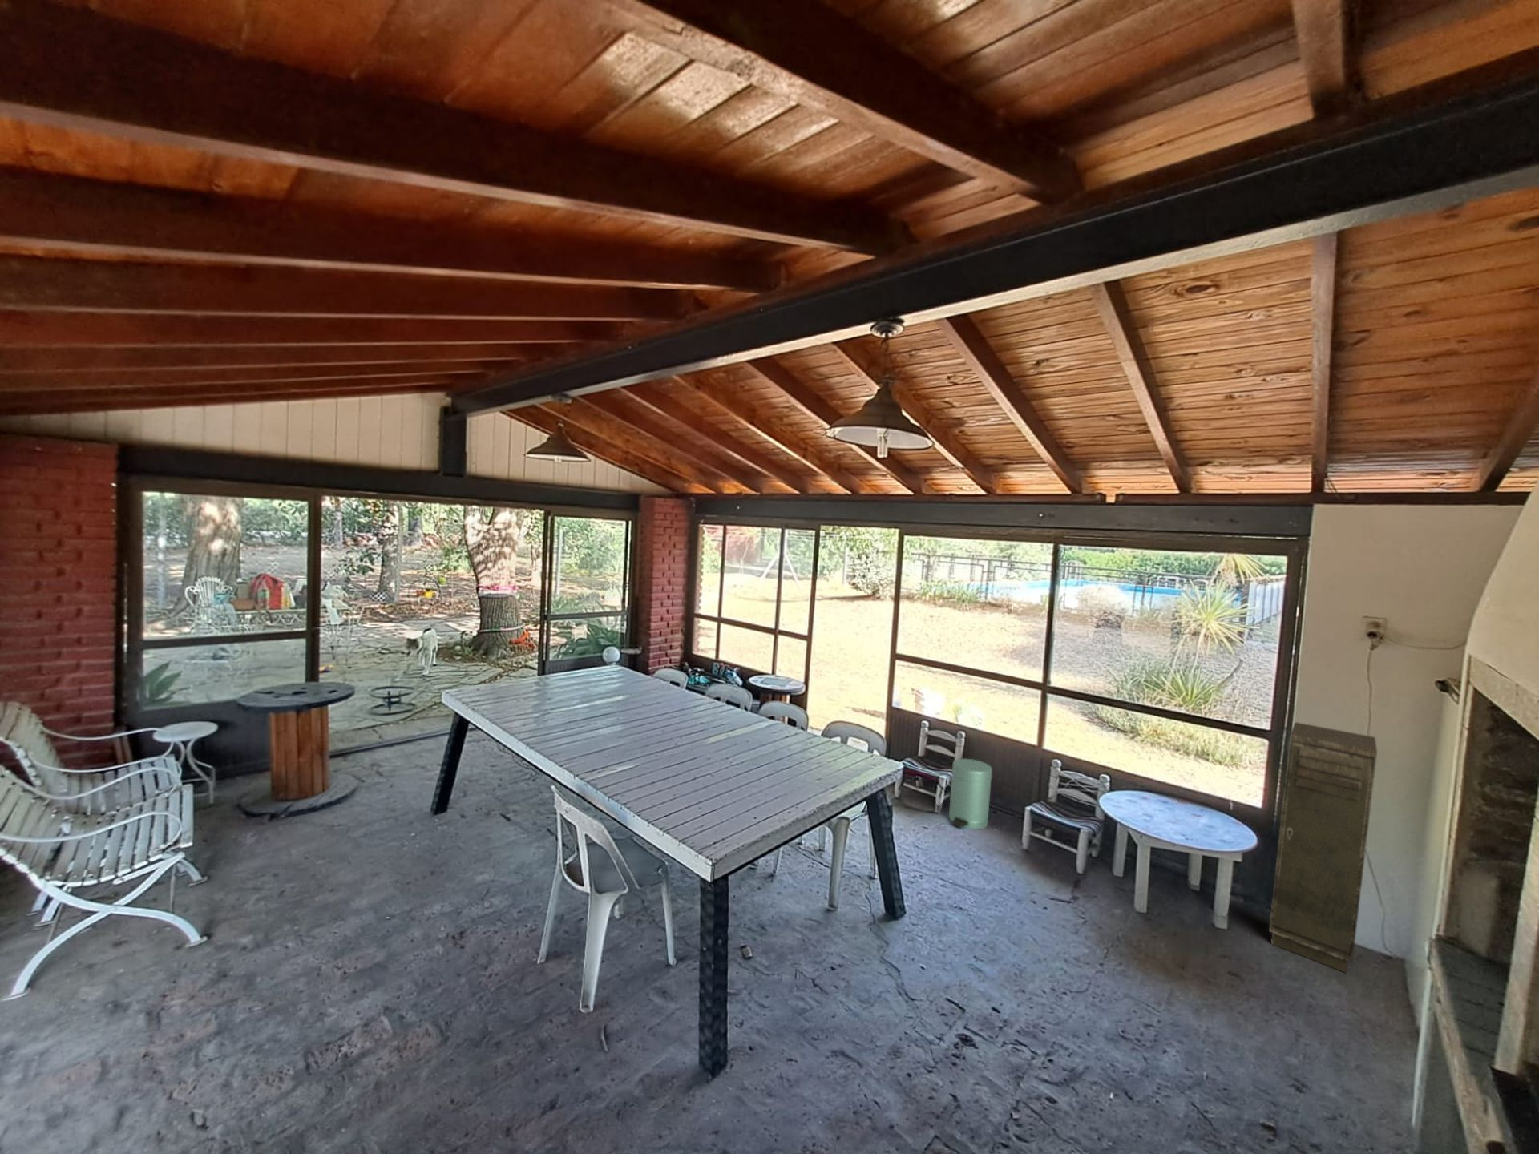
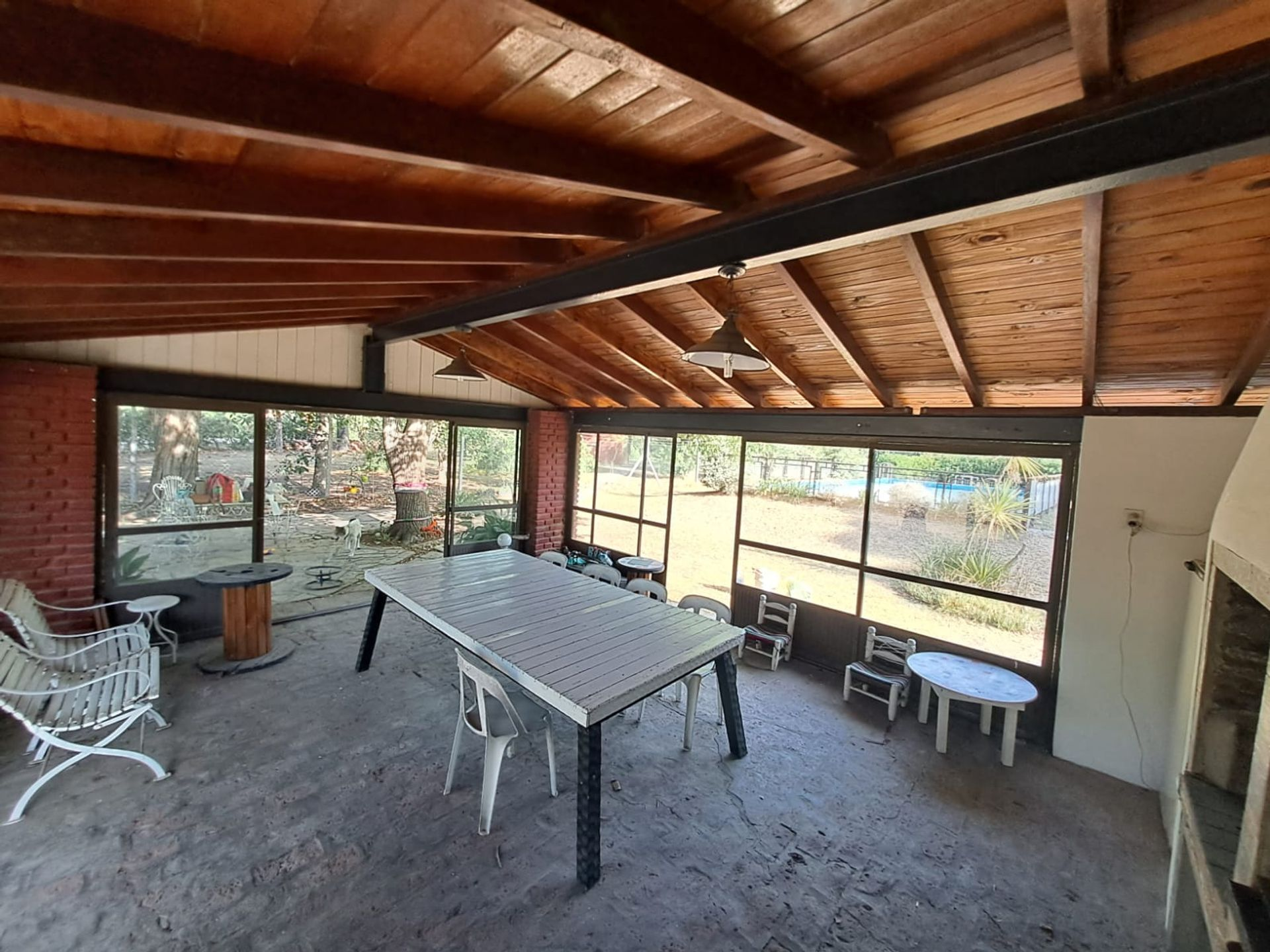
- storage cabinet (1321, 841)
- trash can (968, 793)
